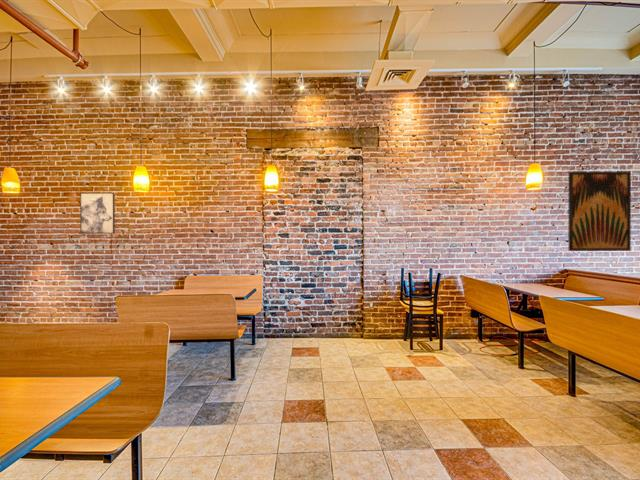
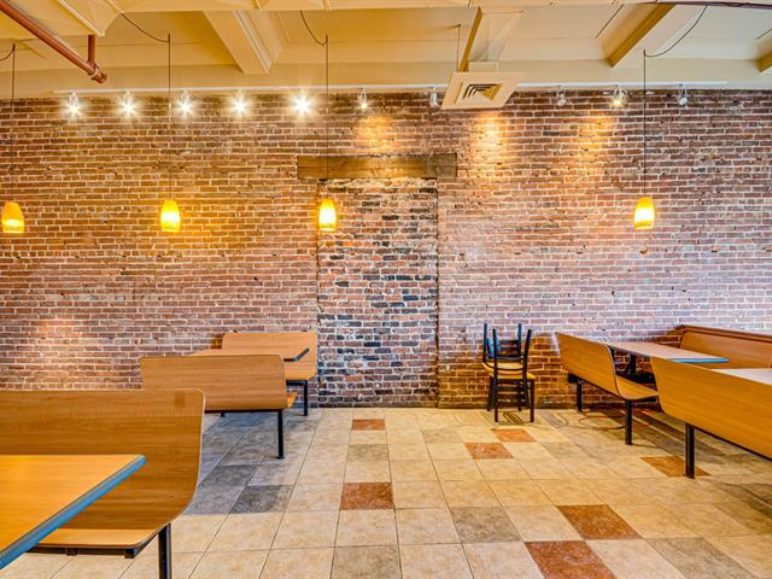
- wall art (97, 213)
- wall art (599, 211)
